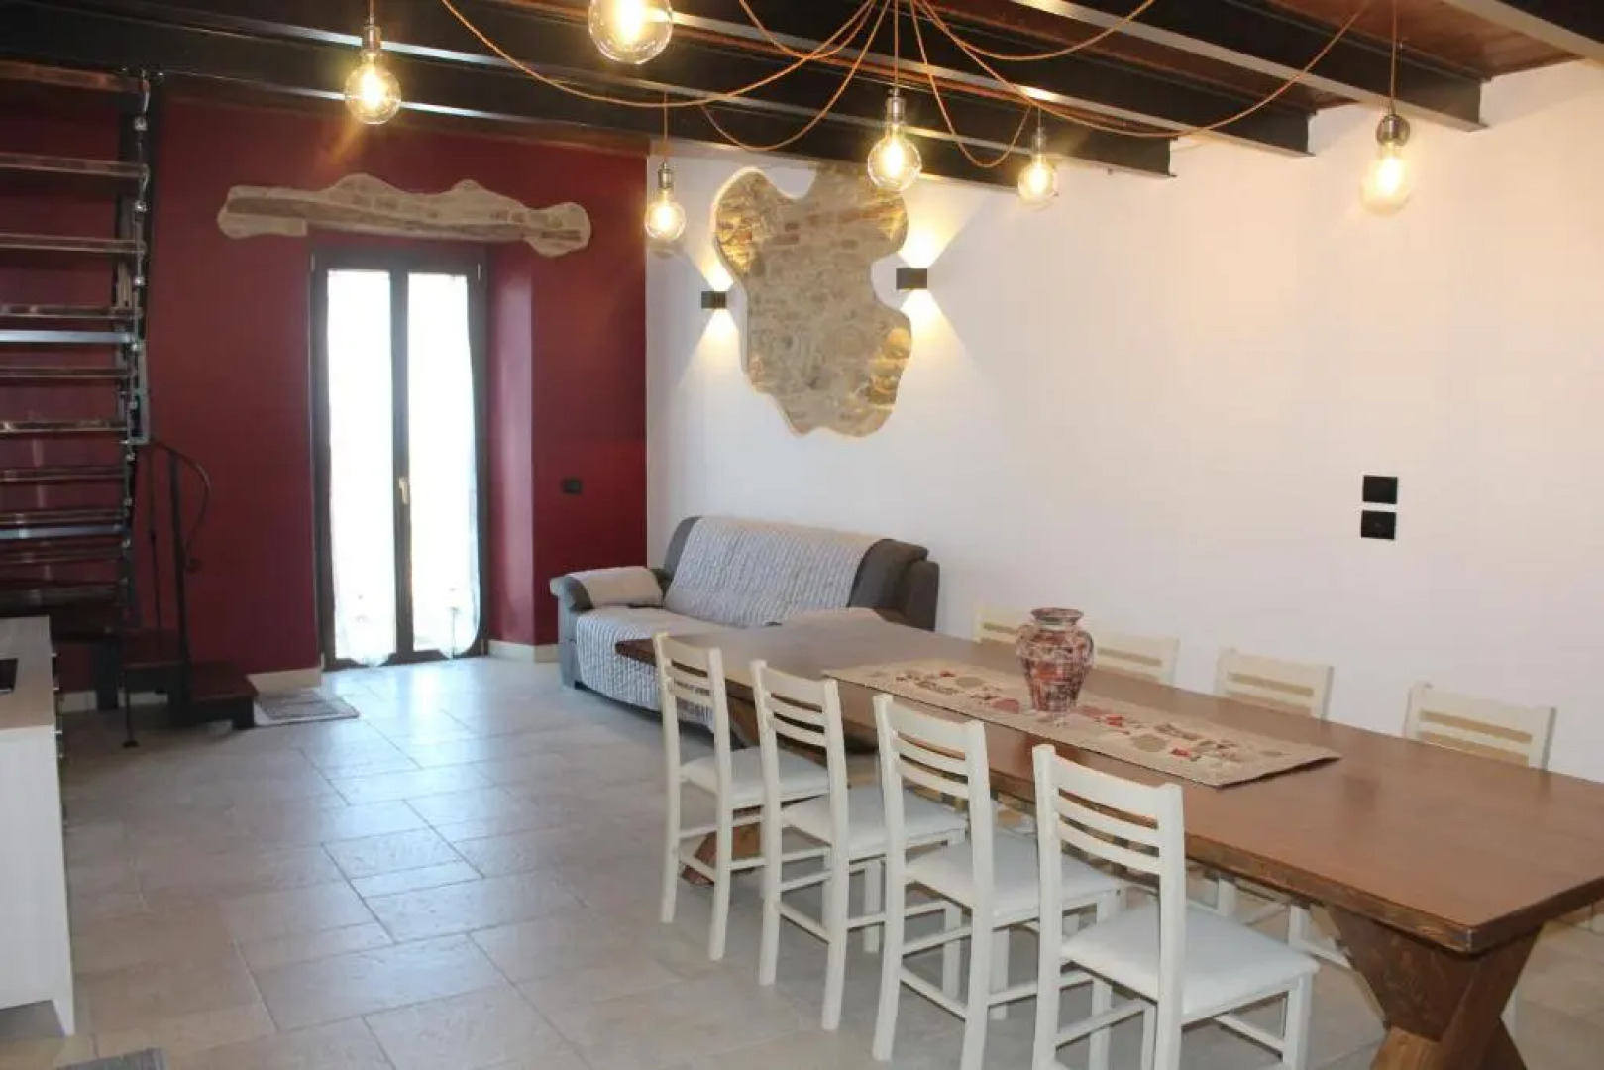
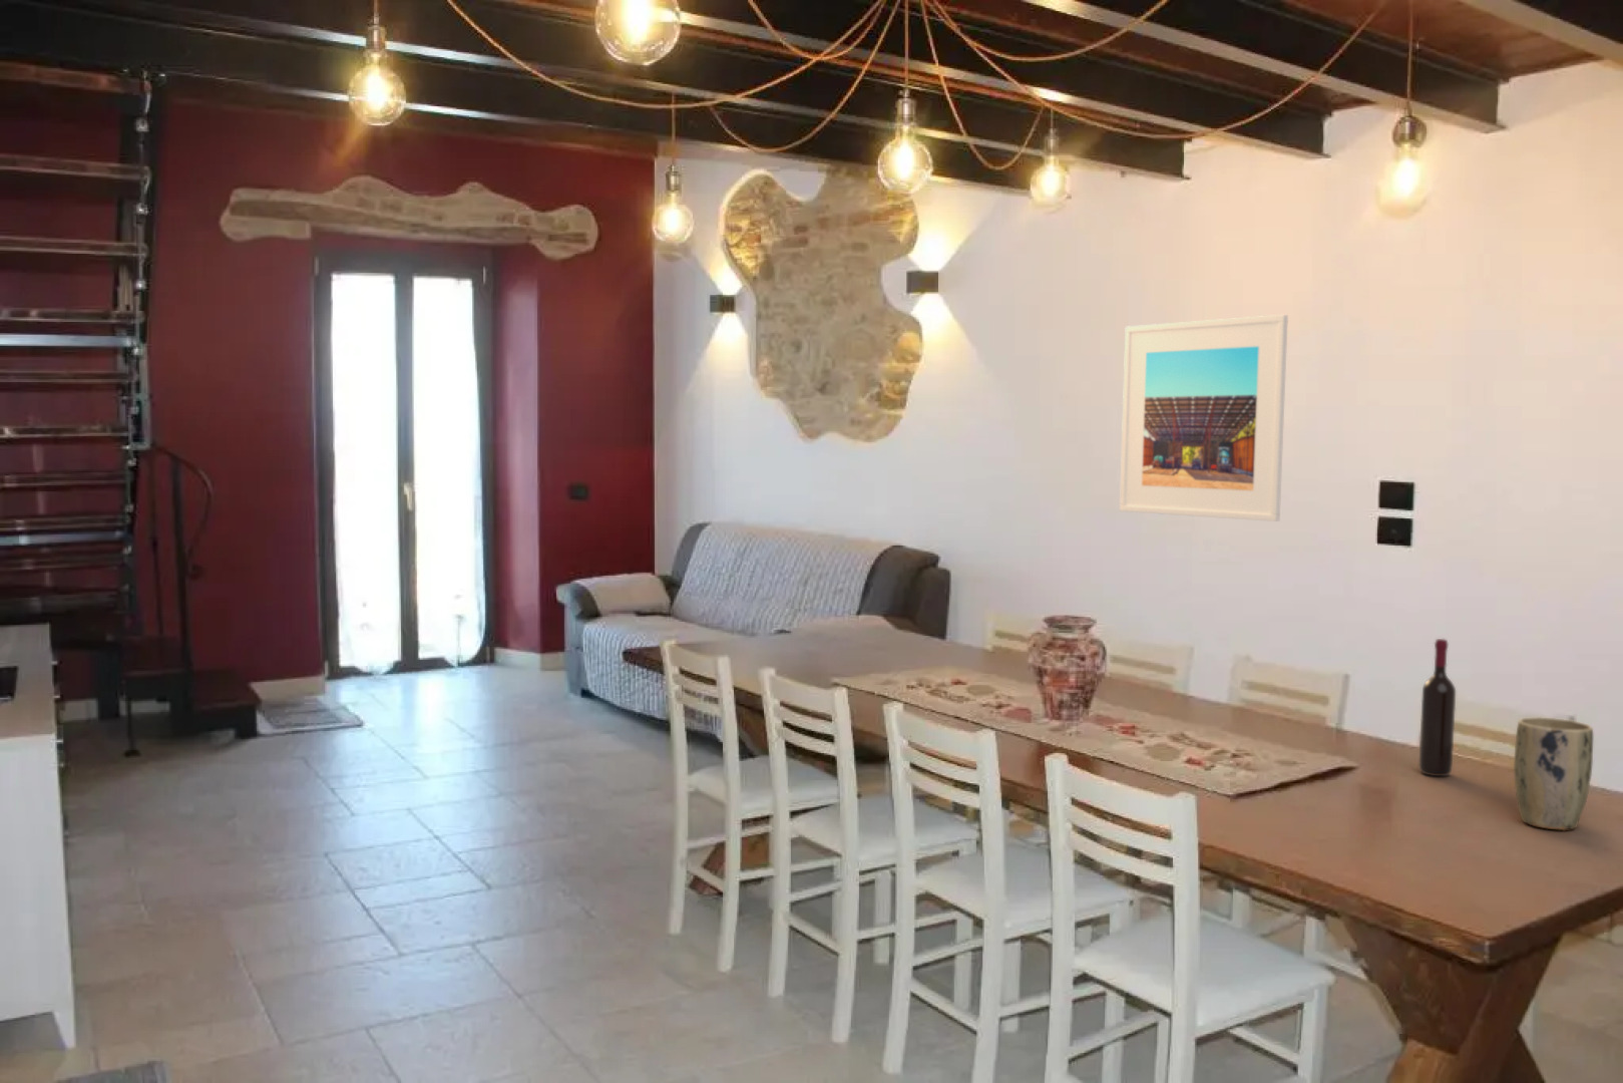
+ wine bottle (1438, 706)
+ plant pot (1552, 774)
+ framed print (1198, 418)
